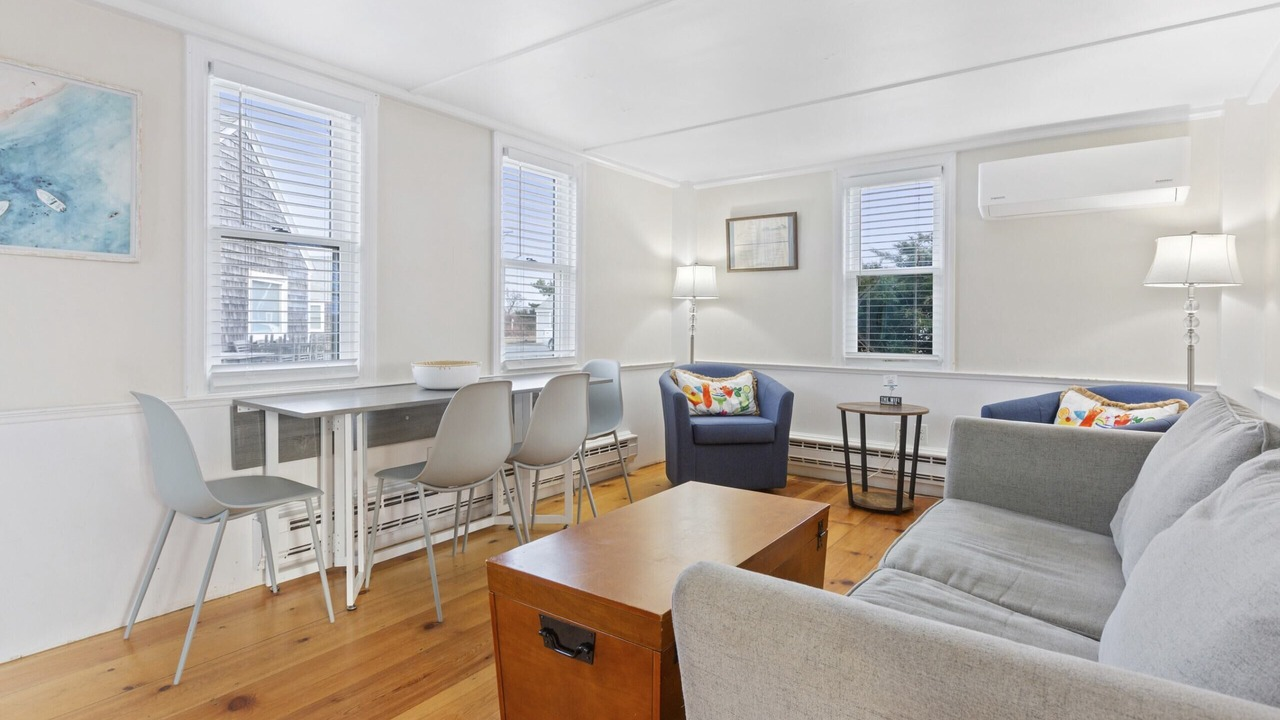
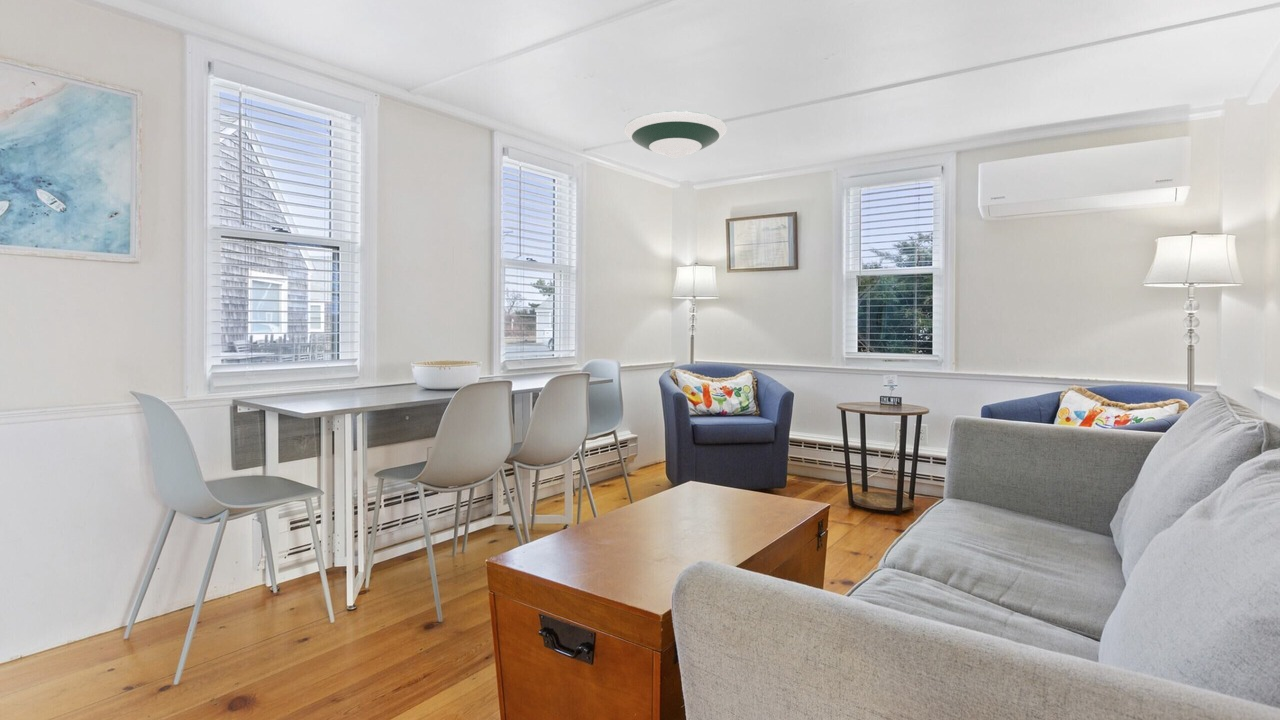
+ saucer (675, 142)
